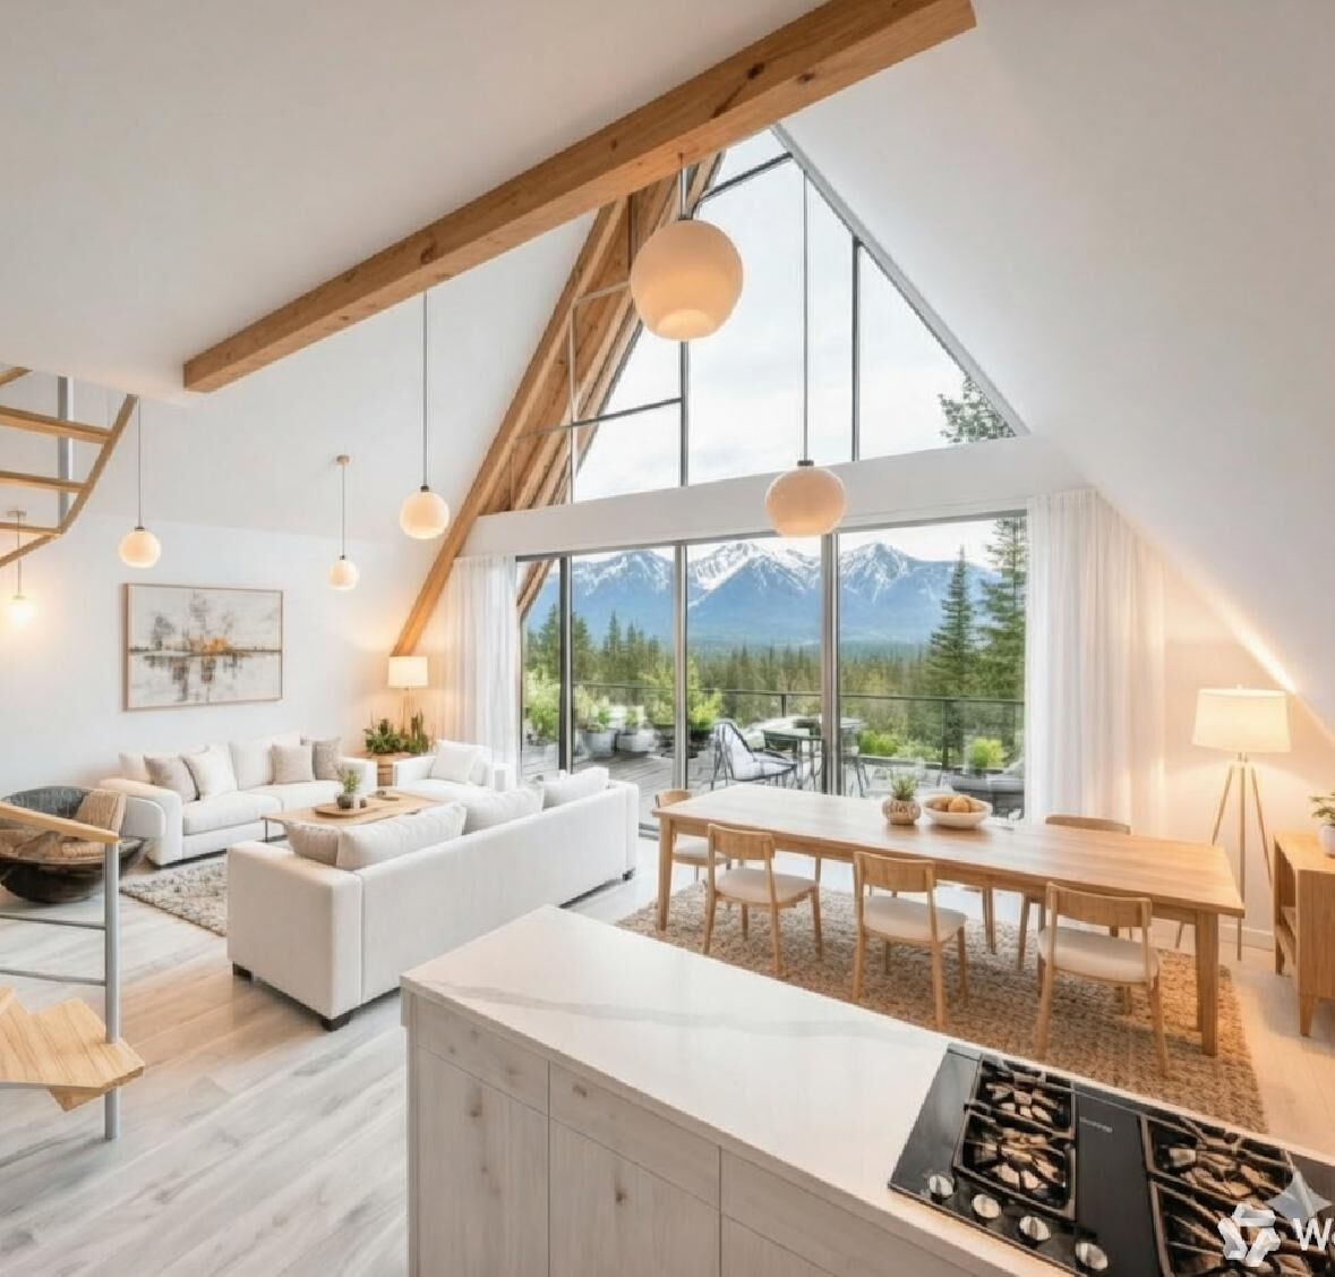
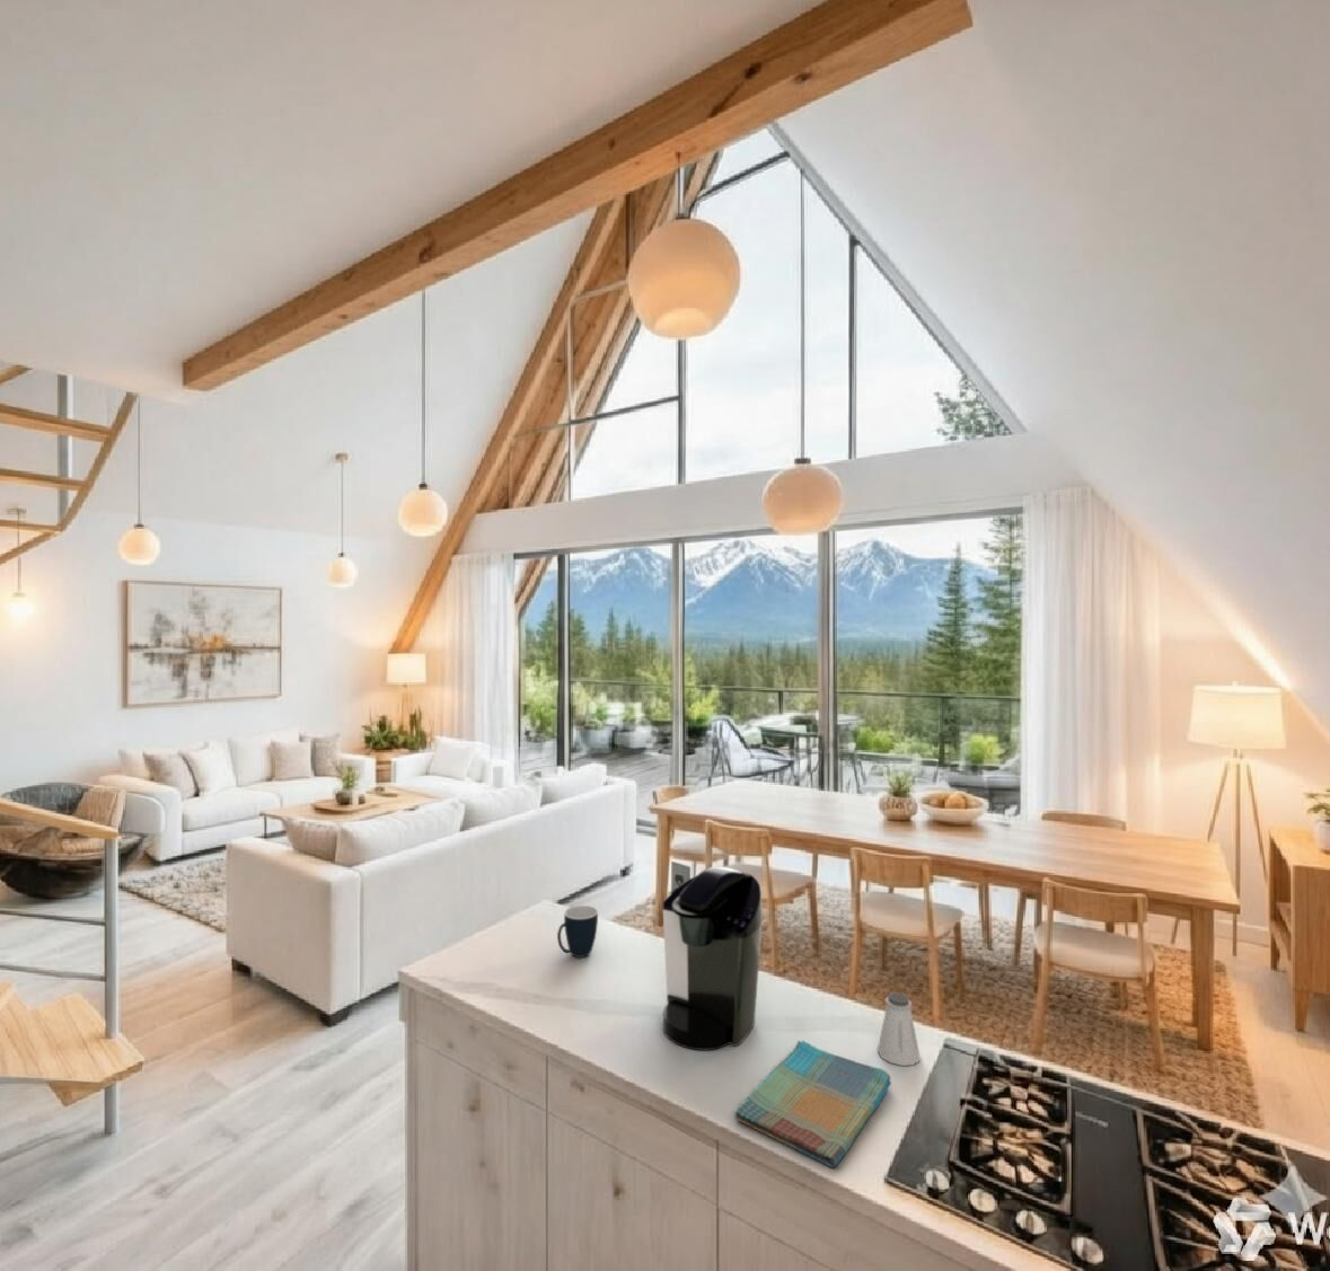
+ dish towel (816, 1095)
+ saltshaker (898, 1025)
+ coffee maker (691, 938)
+ mug (575, 934)
